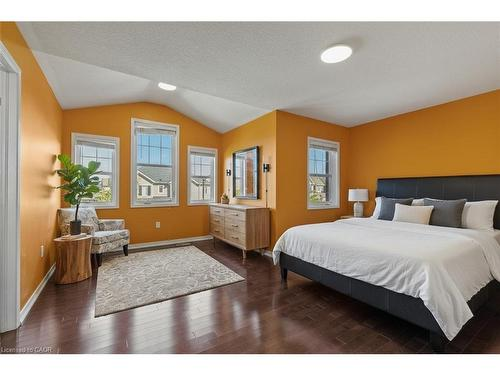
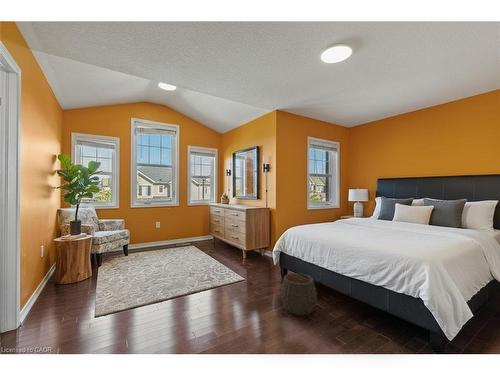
+ woven basket (298, 293)
